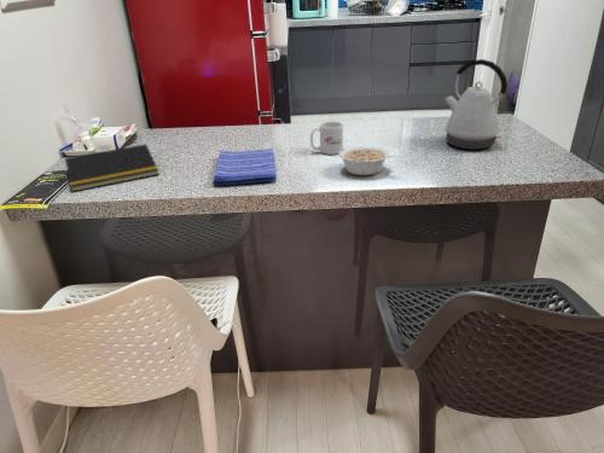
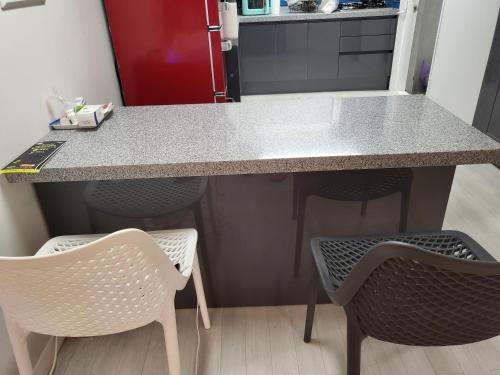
- notepad (111, 165)
- kettle (474, 103)
- dish towel (245, 164)
- mug (326, 138)
- legume (365, 159)
